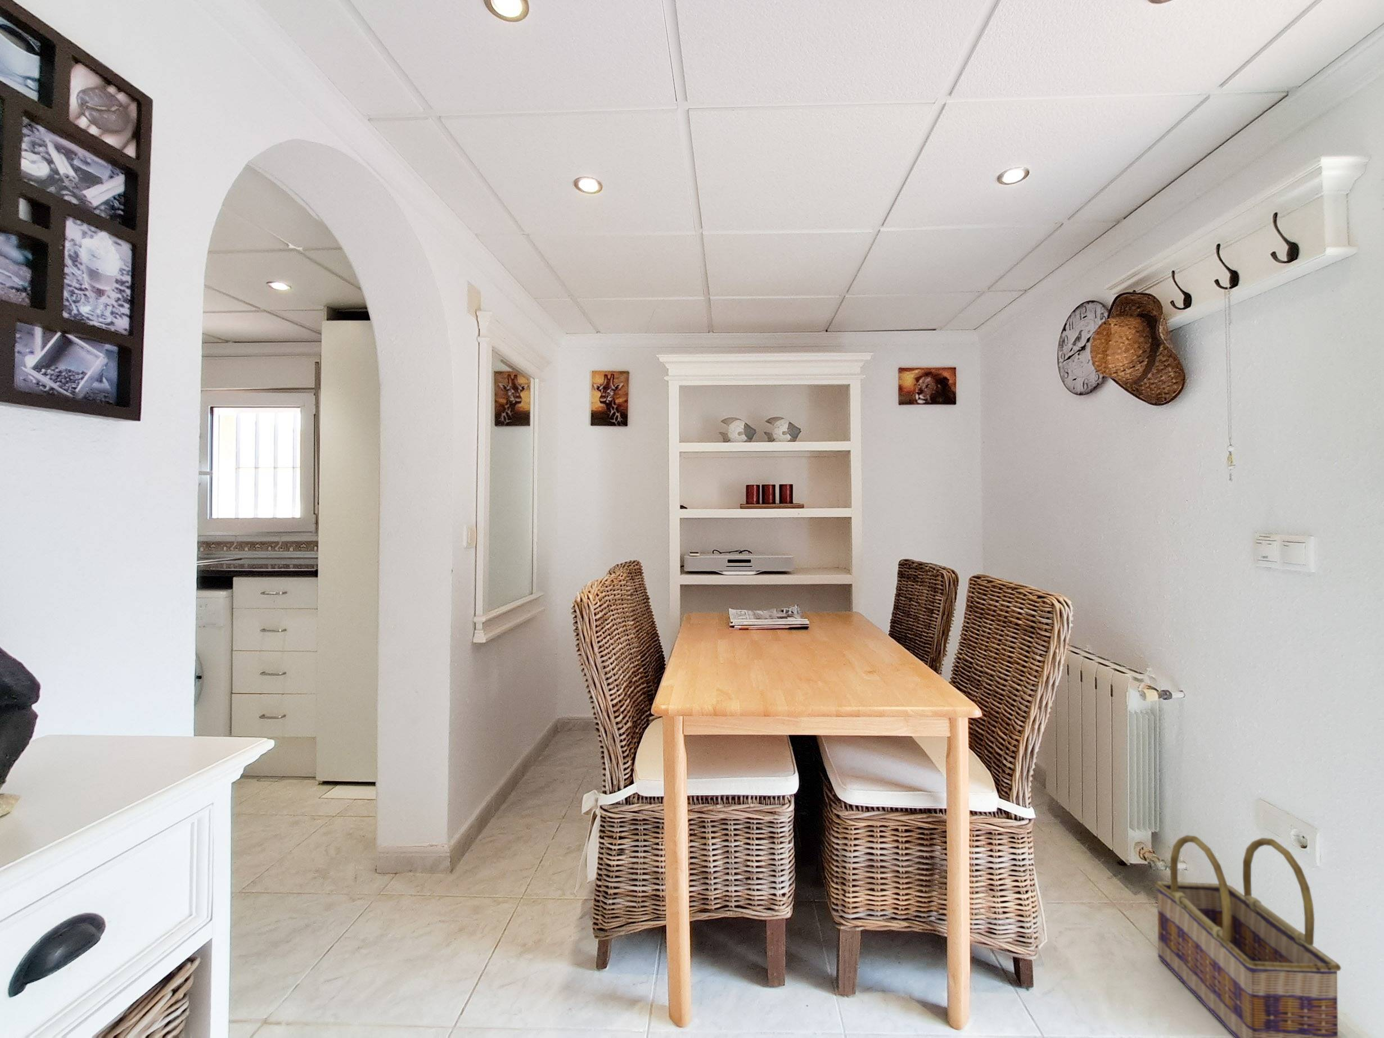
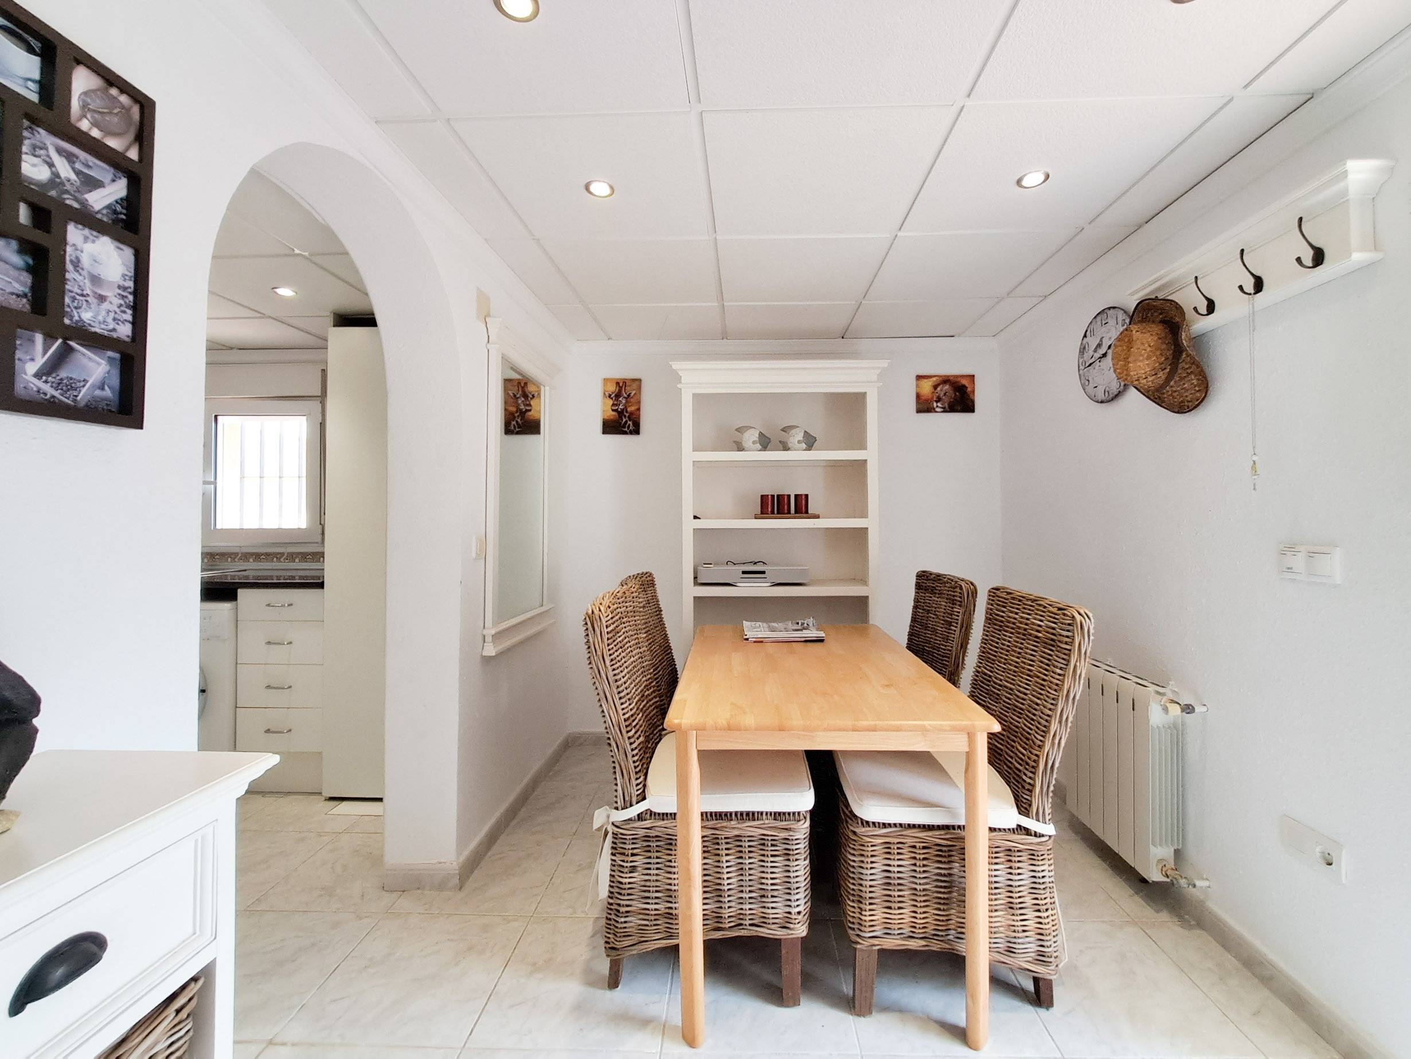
- basket (1238, 921)
